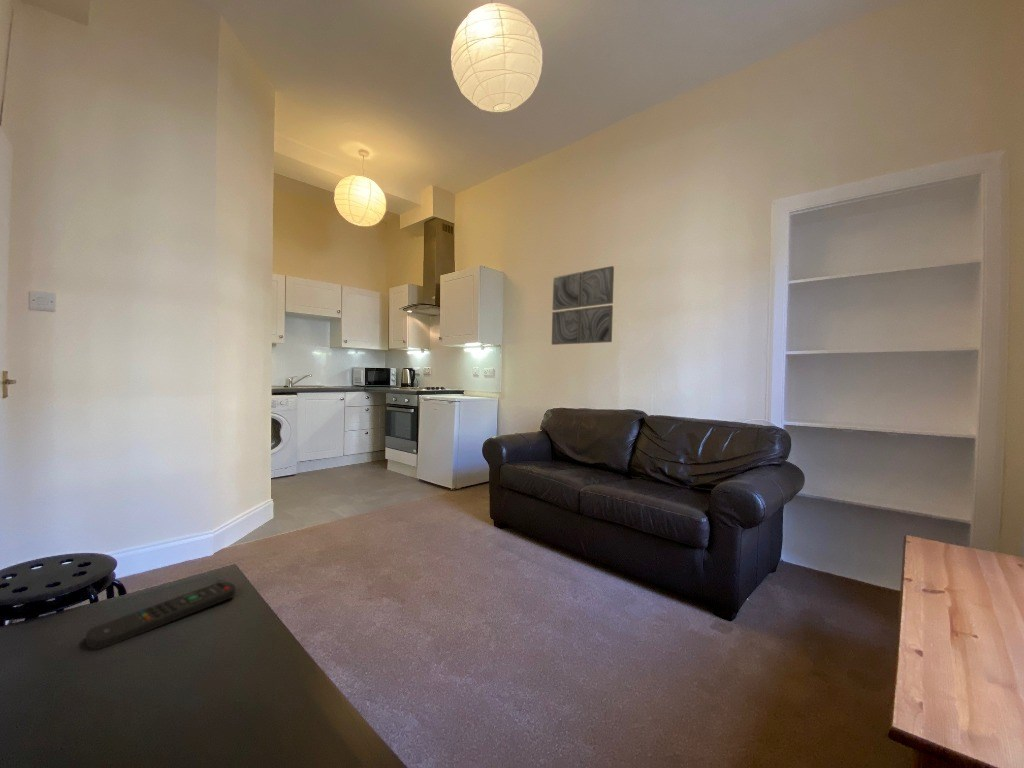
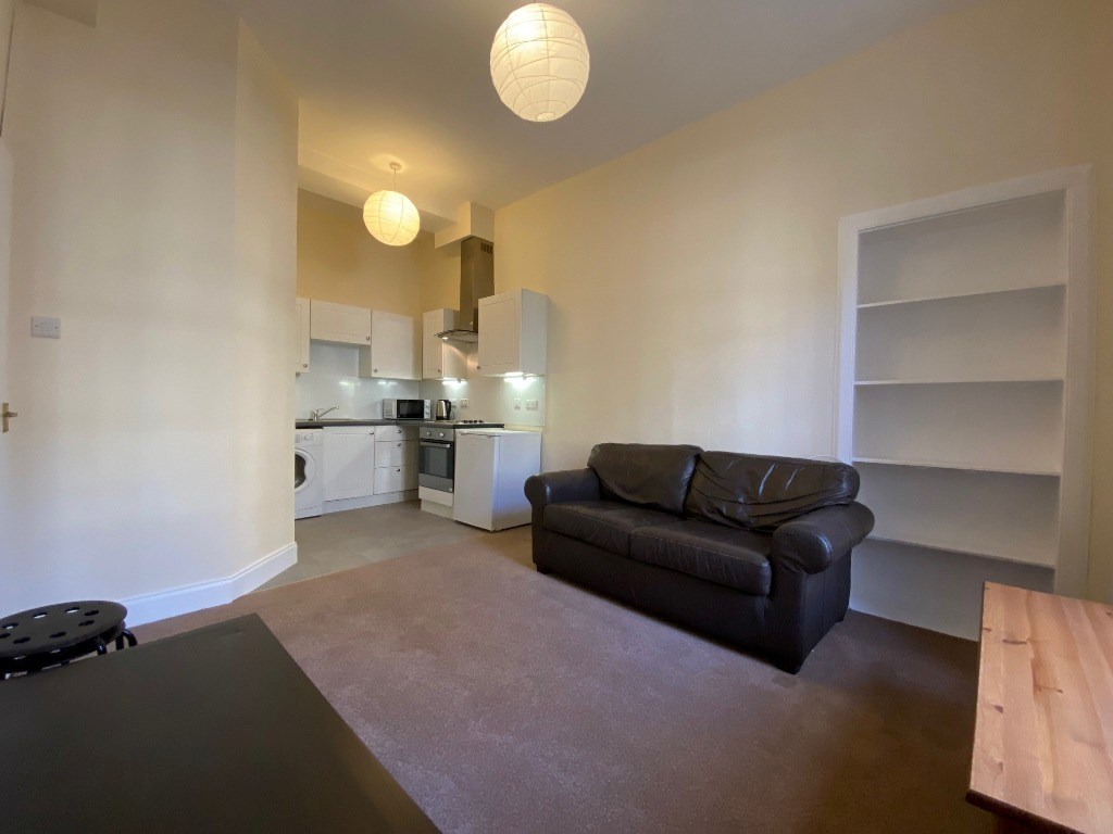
- wall art (580, 306)
- remote control (168, 610)
